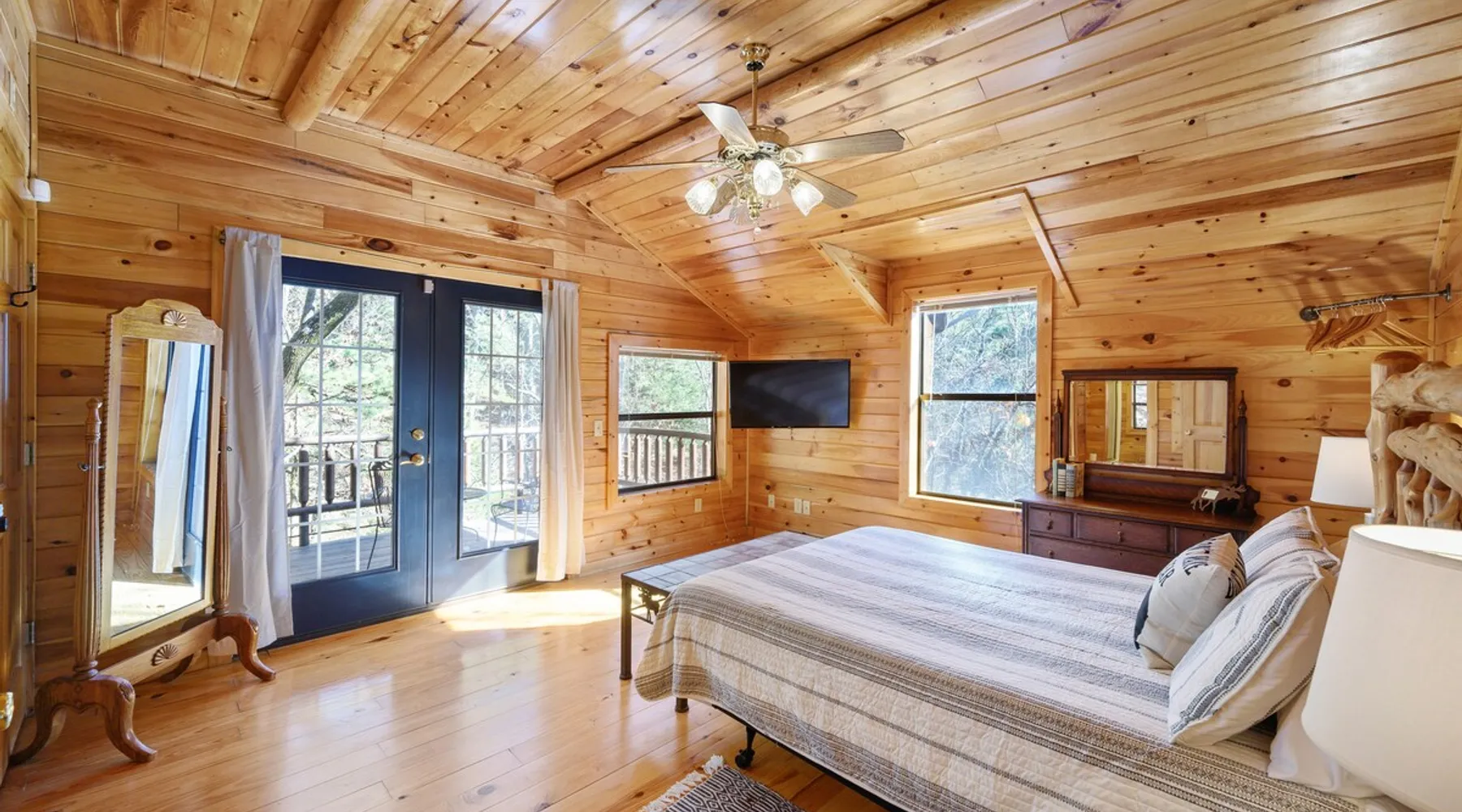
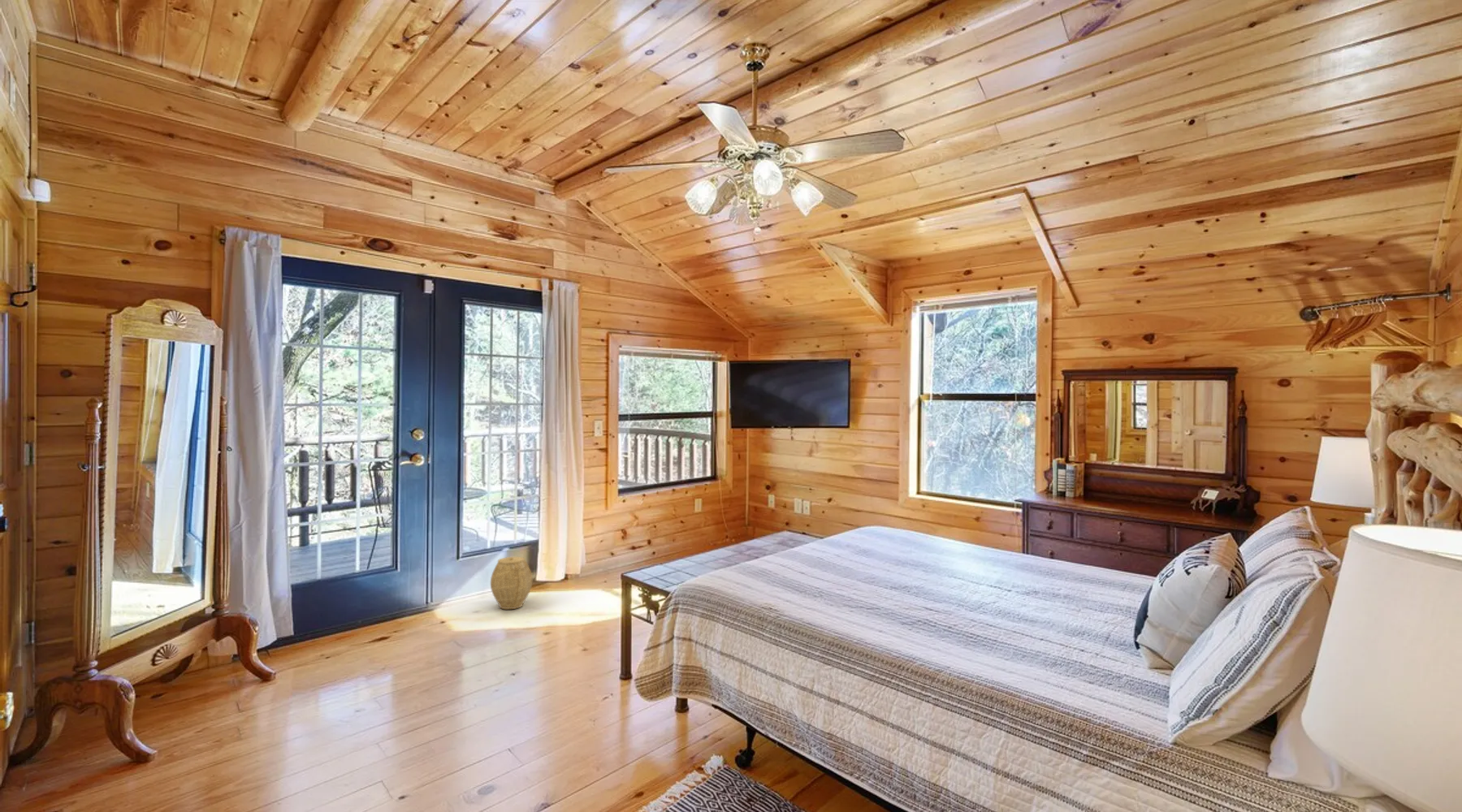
+ woven basket (511, 581)
